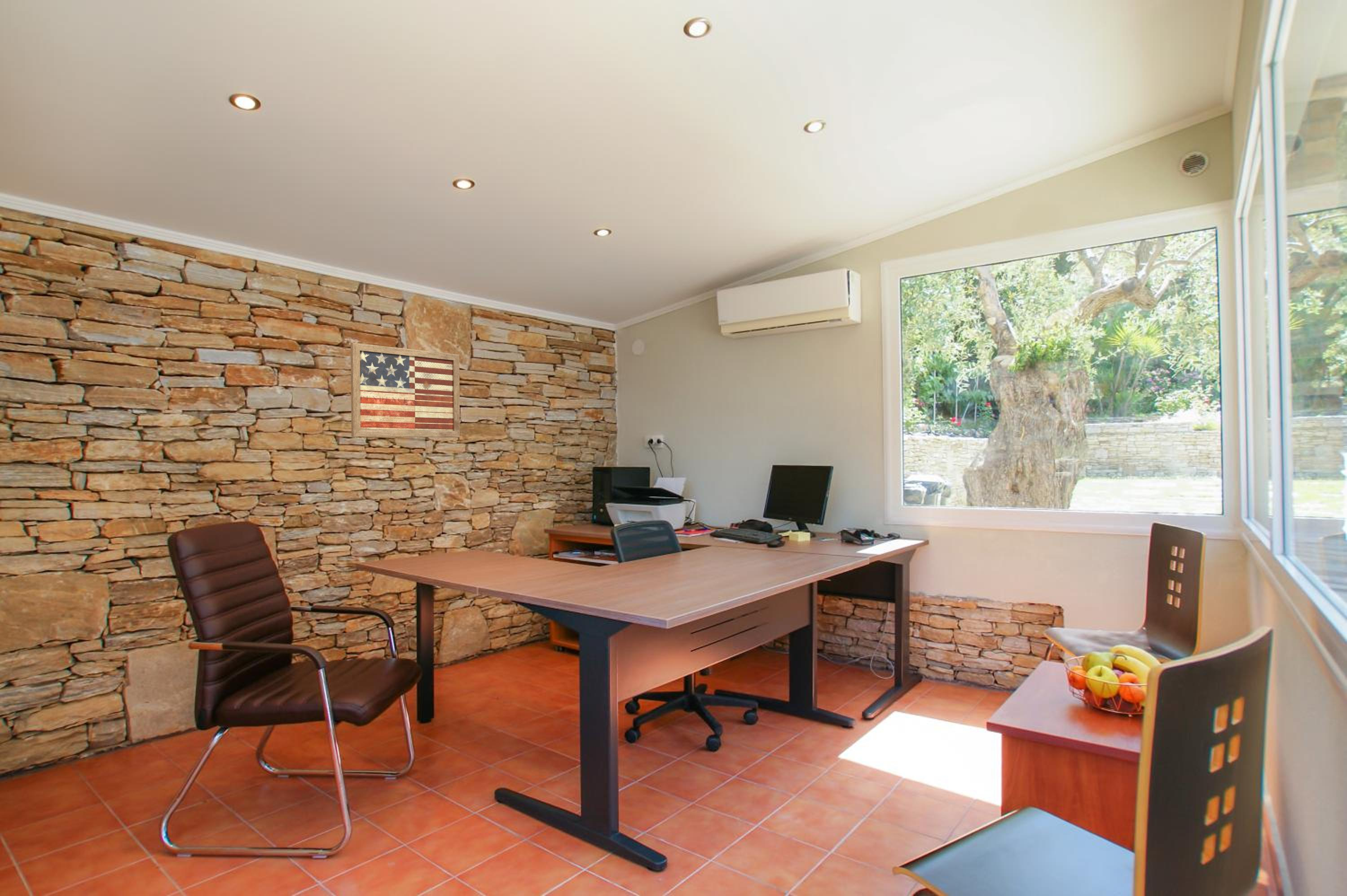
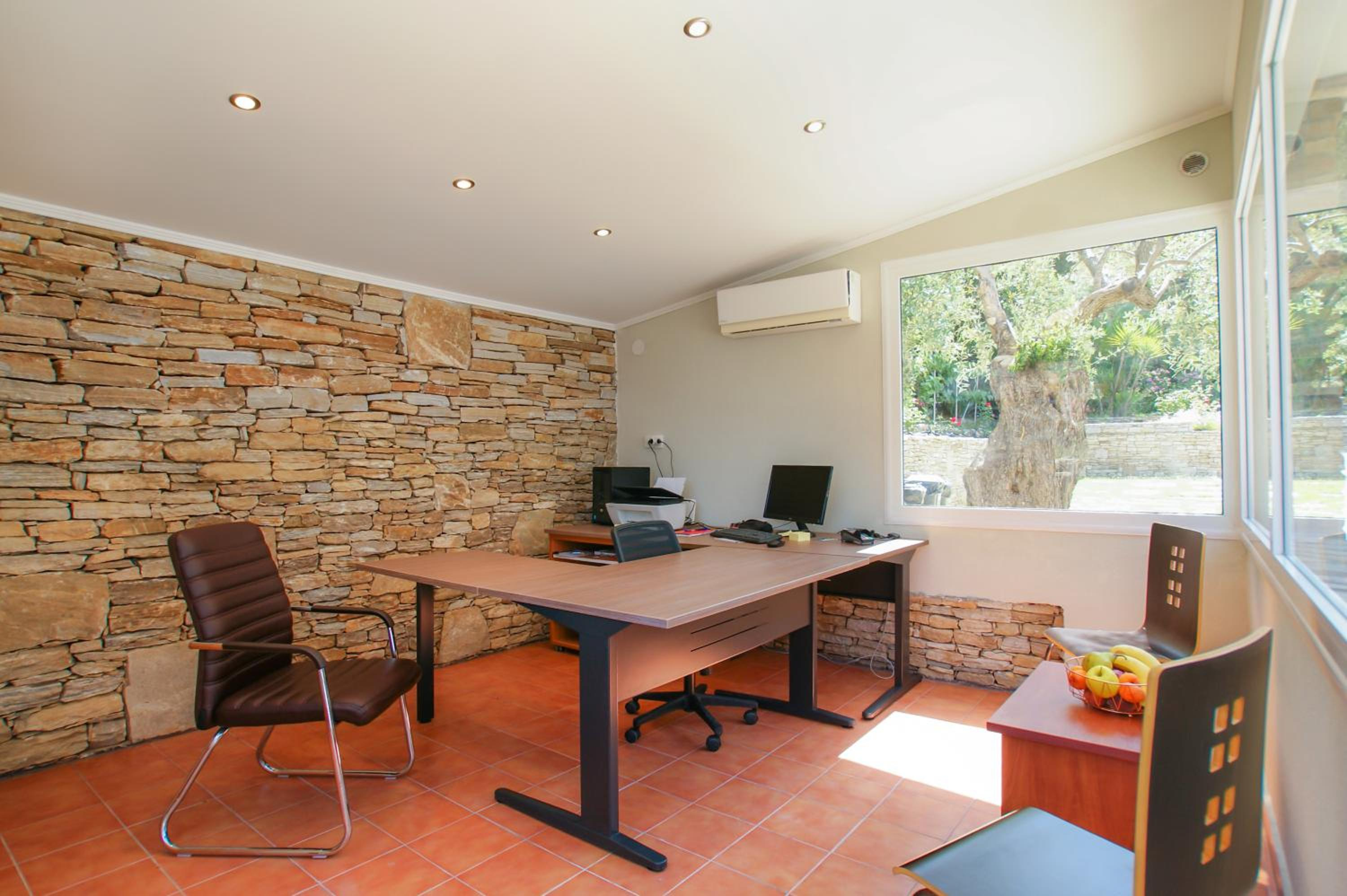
- wall art (409, 393)
